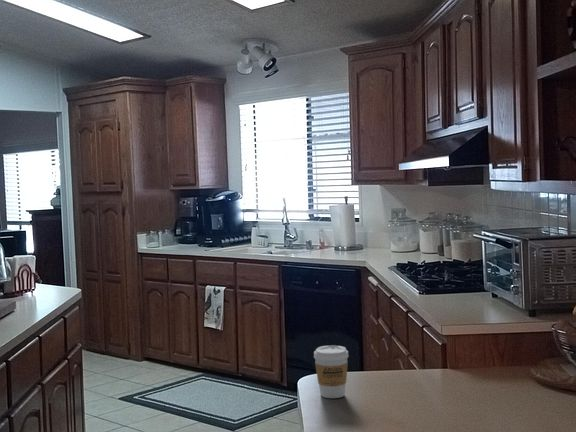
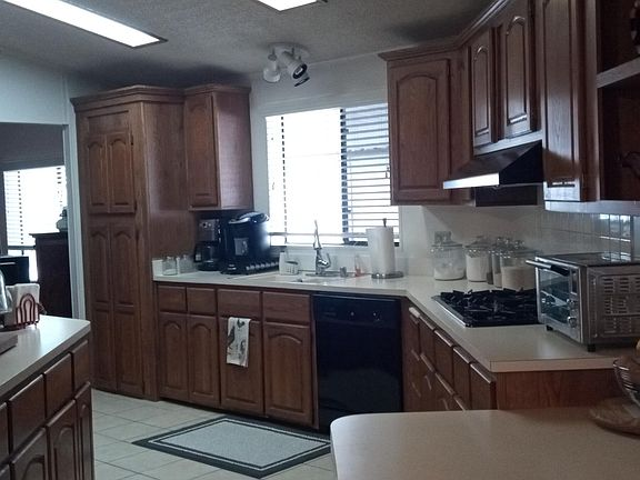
- coffee cup (331, 371)
